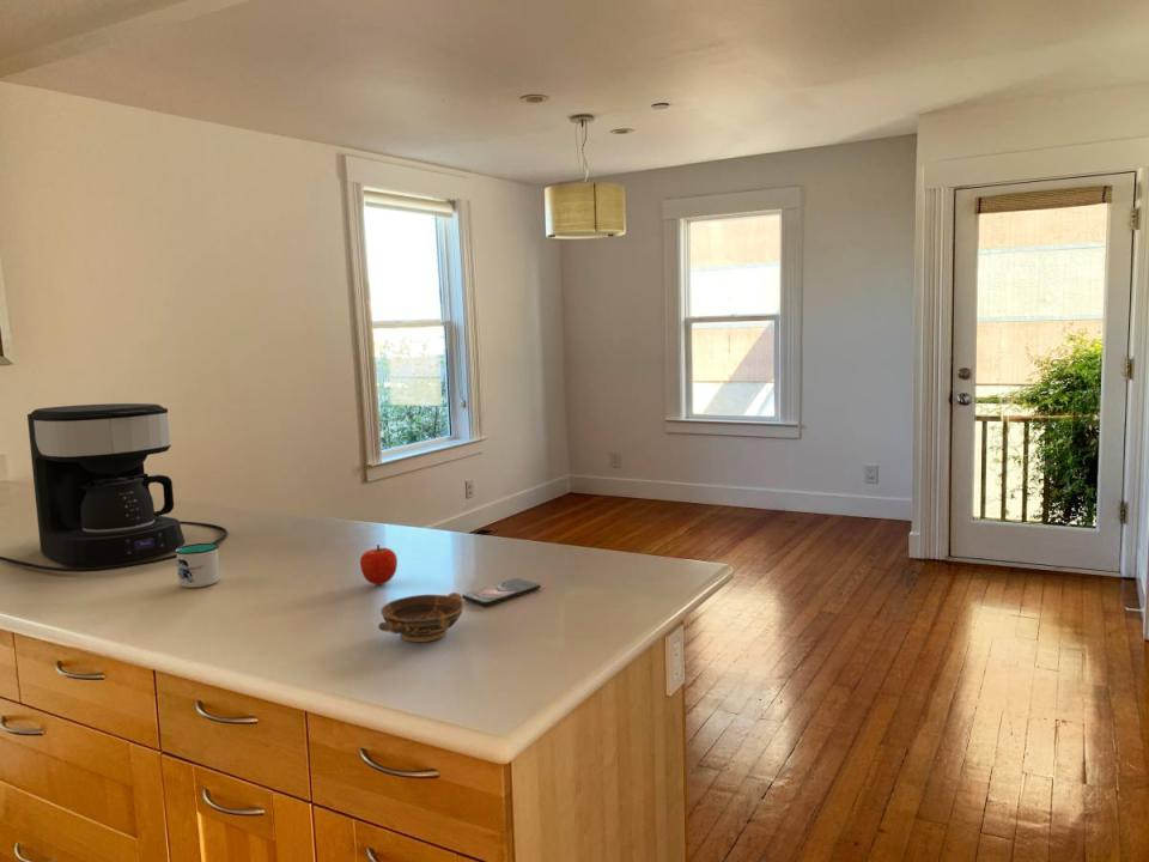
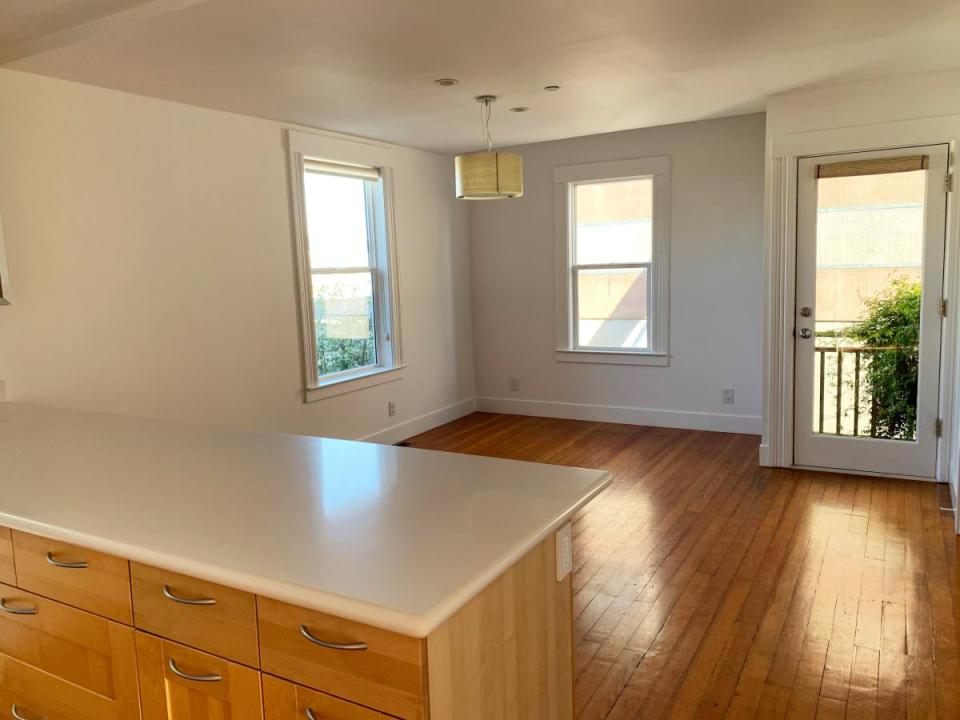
- smartphone (501, 590)
- fruit (378, 564)
- bowl (422, 620)
- mug (195, 564)
- coffee maker (109, 475)
